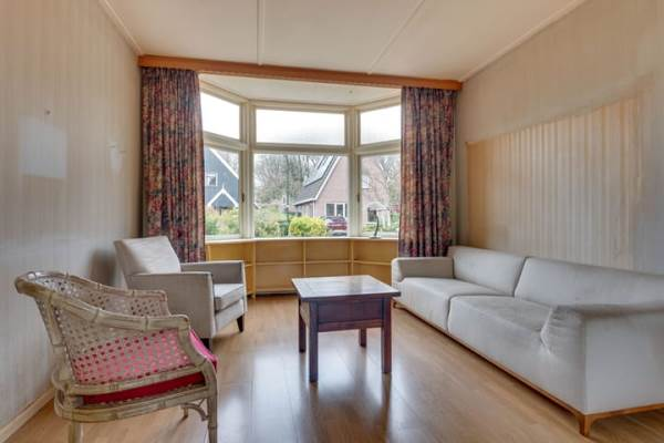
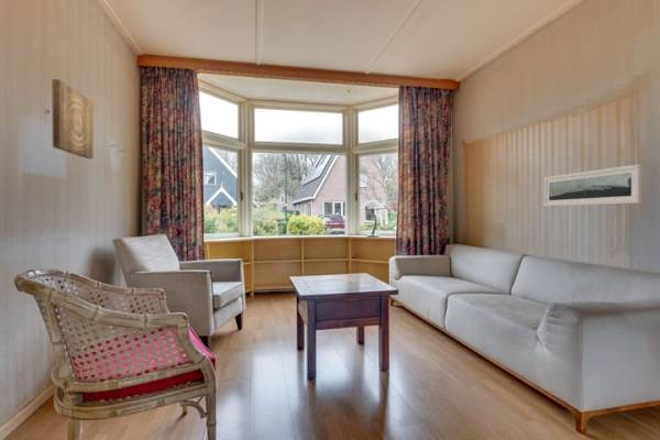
+ wall art (74, 122)
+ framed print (585, 188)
